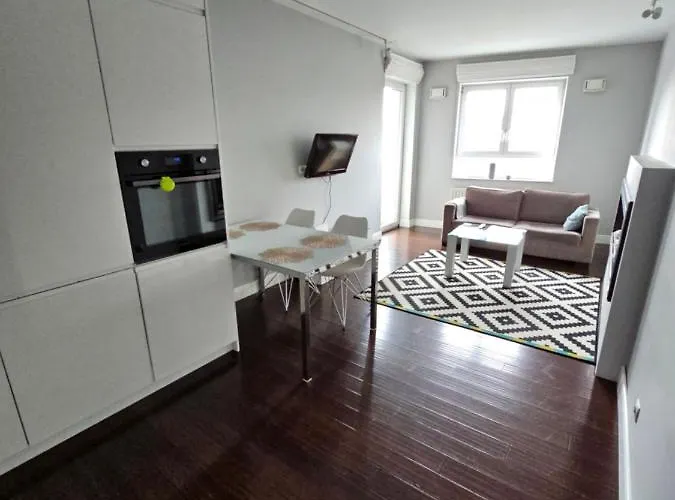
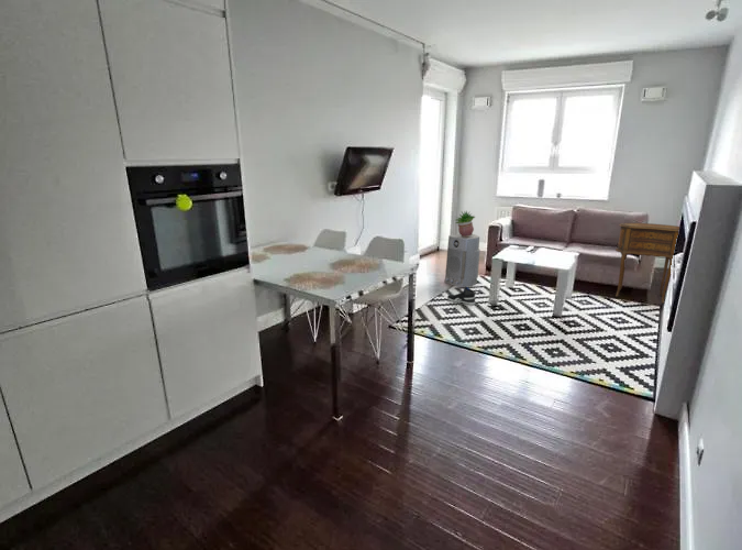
+ potted plant (466, 223)
+ sneaker (461, 294)
+ air purifier (463, 258)
+ side table (646, 255)
